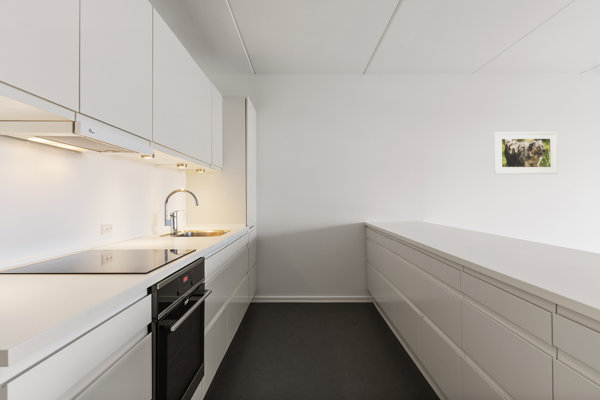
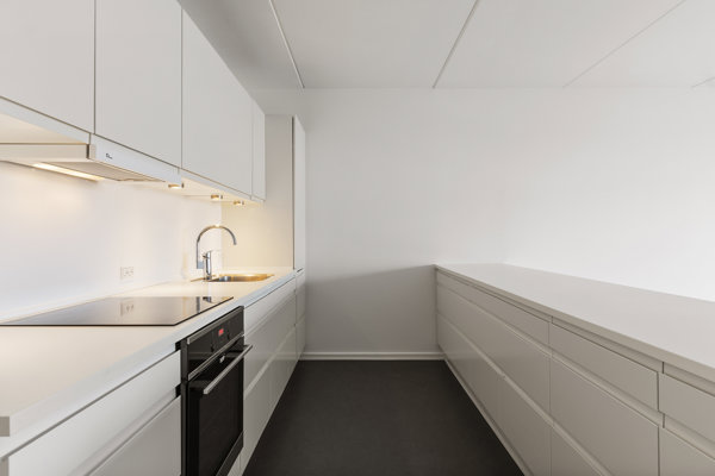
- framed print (525, 153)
